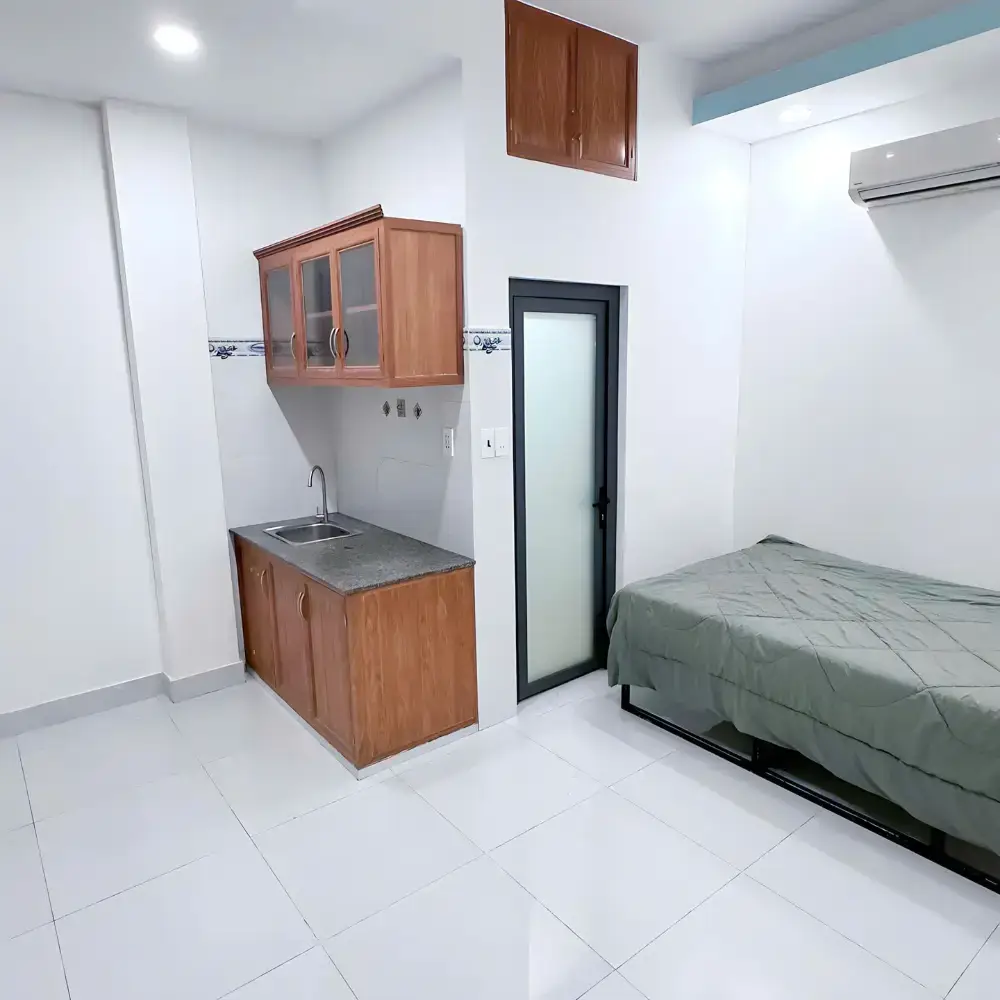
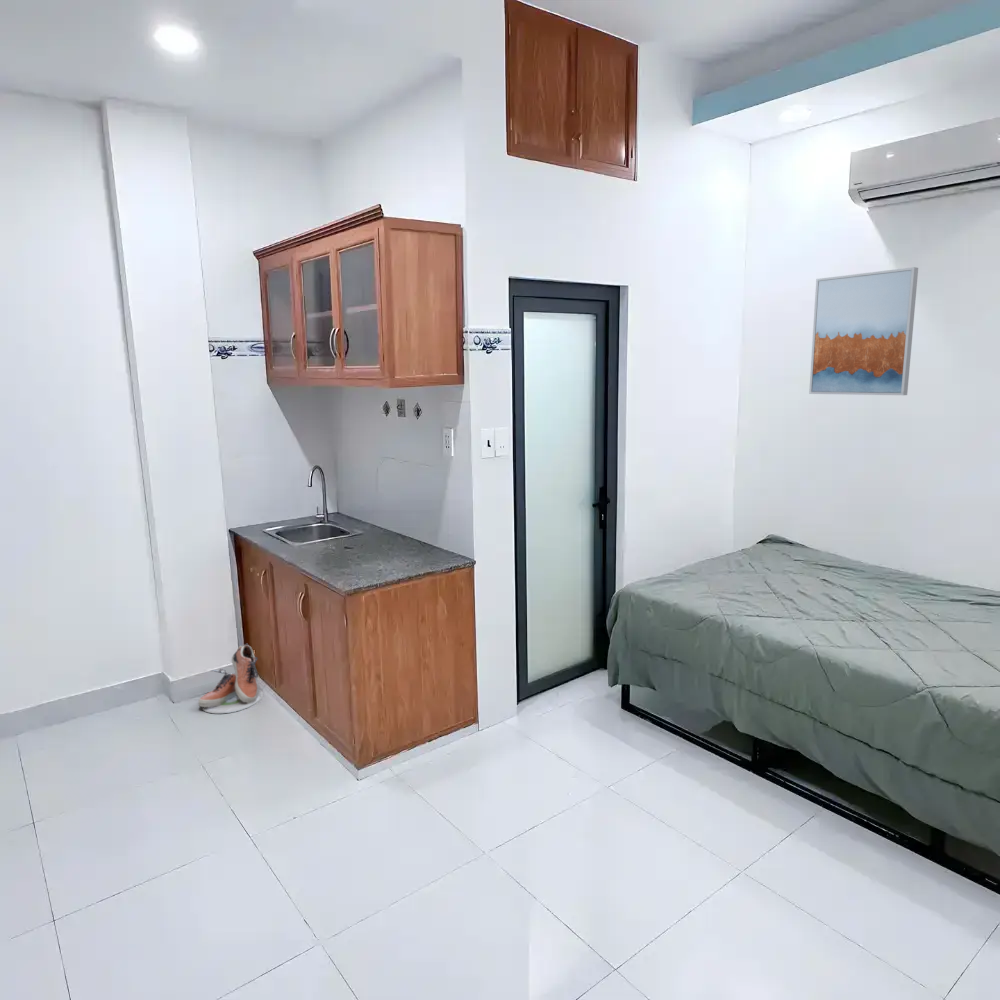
+ wall art (860, 334)
+ shoe (229, 676)
